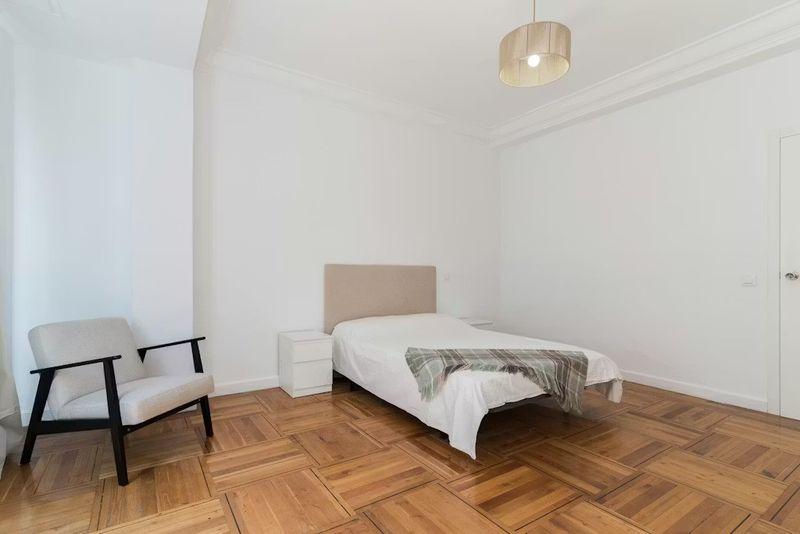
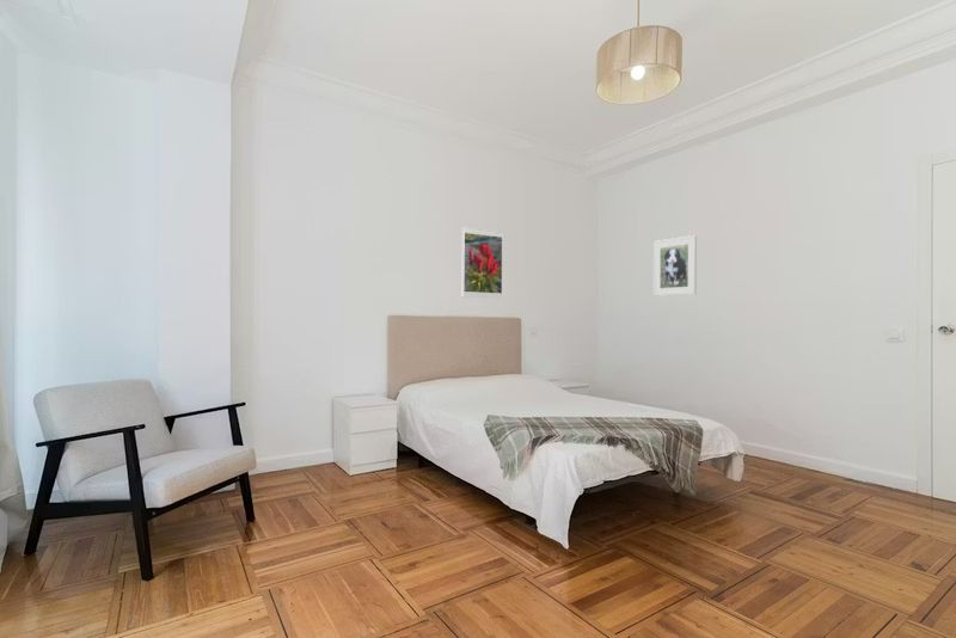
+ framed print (674, 266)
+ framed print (482, 263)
